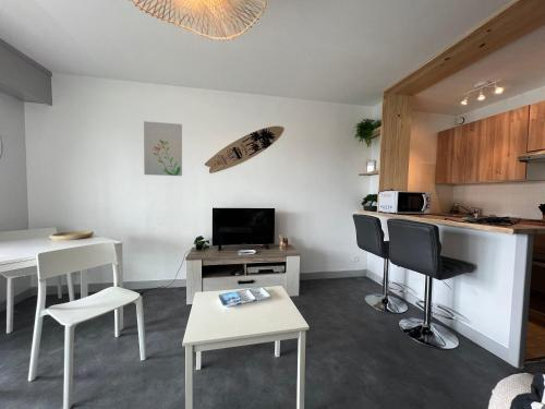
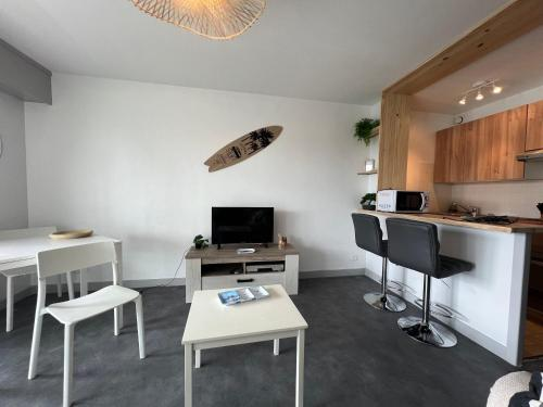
- wall art (162, 148)
